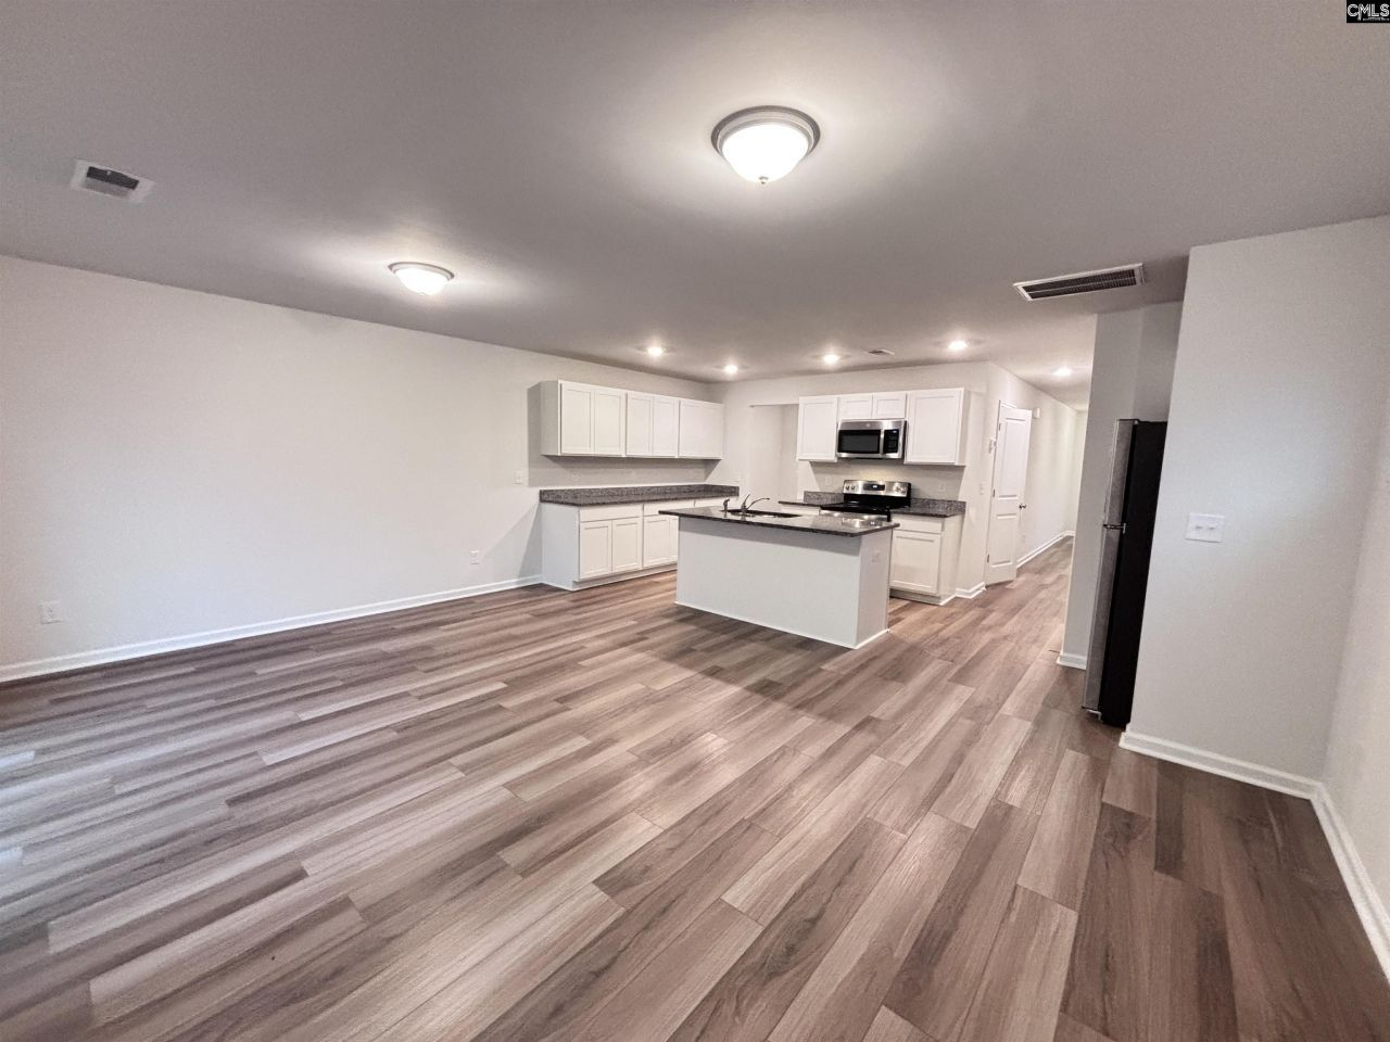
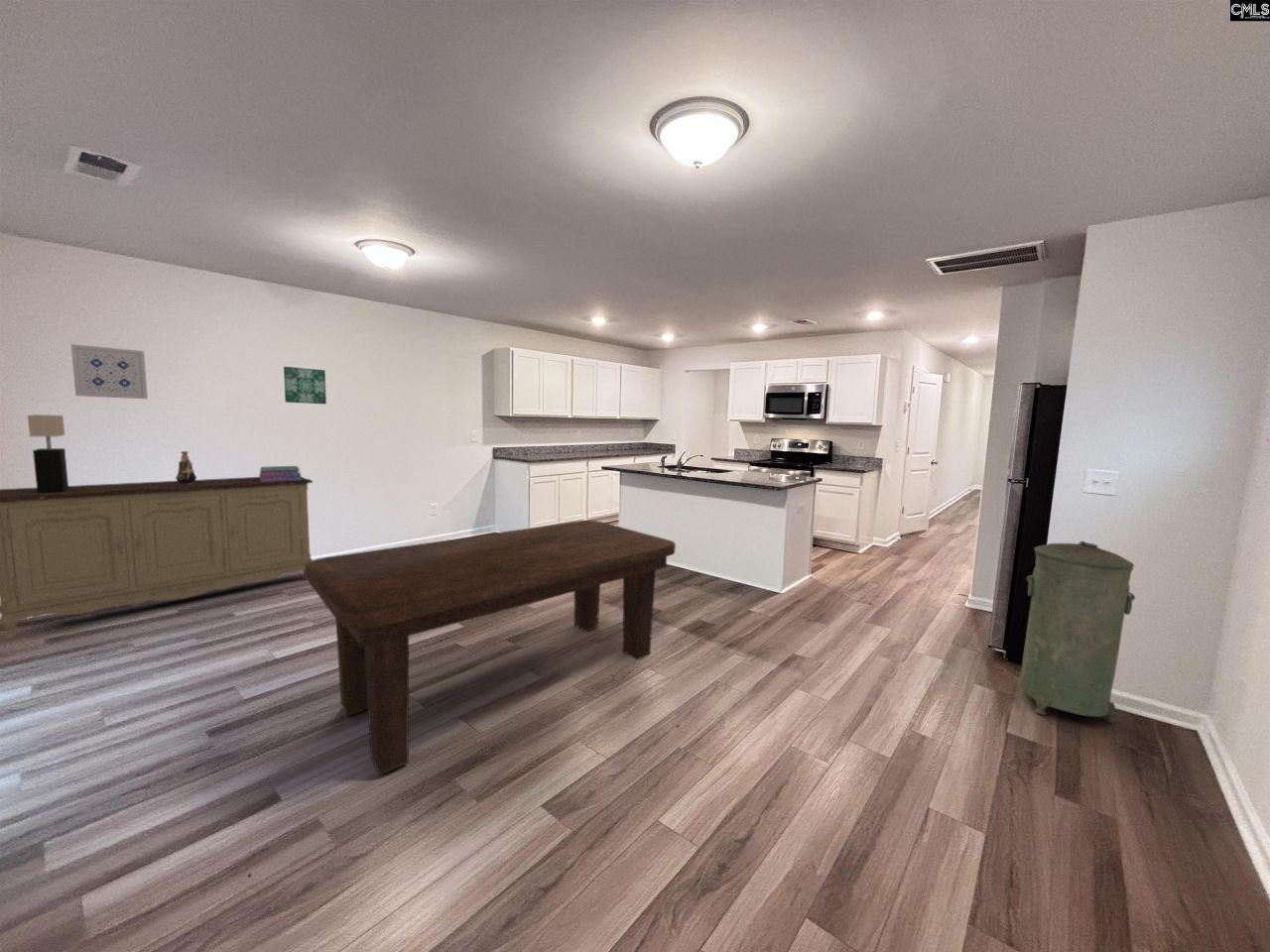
+ wall art (110, 372)
+ decorative vase (185, 467)
+ stack of books (280, 473)
+ dining table (511, 608)
+ sideboard (177, 541)
+ table lamp (50, 453)
+ wall art (305, 386)
+ trash can (1073, 626)
